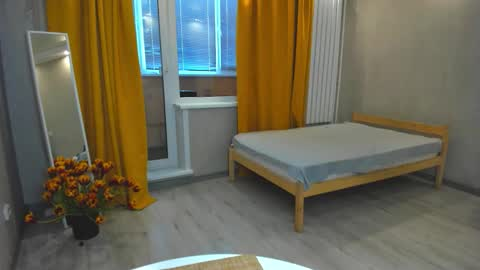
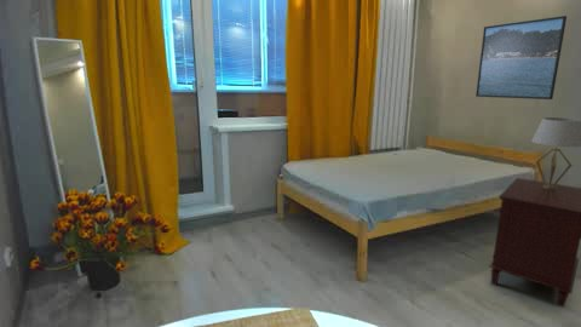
+ nightstand (539, 237)
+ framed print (516, 61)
+ table lamp (554, 154)
